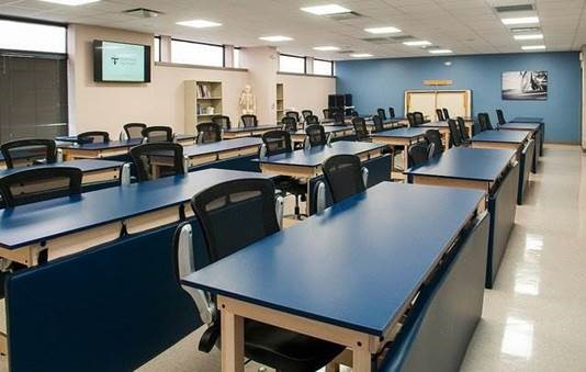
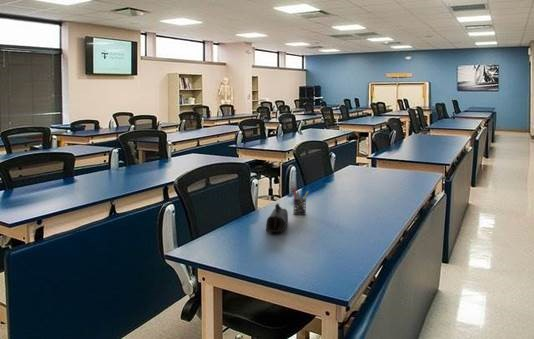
+ pen holder (298, 200)
+ pencil case (277, 215)
